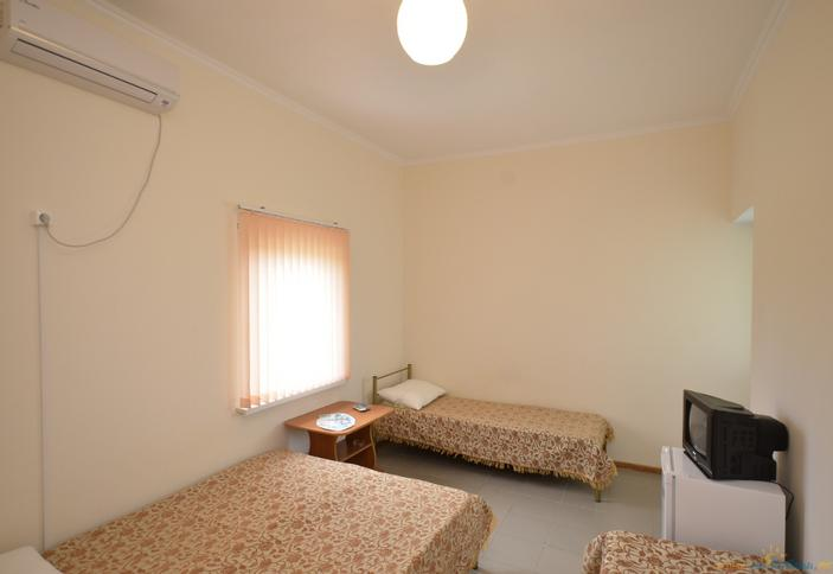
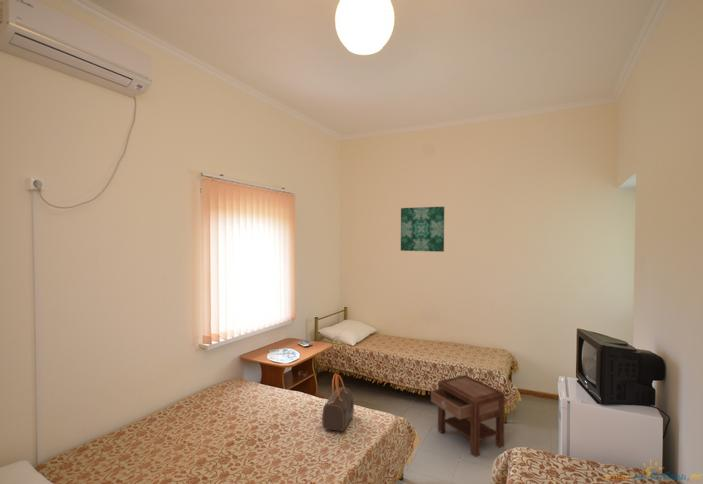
+ nightstand (466, 413)
+ handbag (338, 398)
+ wall art (421, 229)
